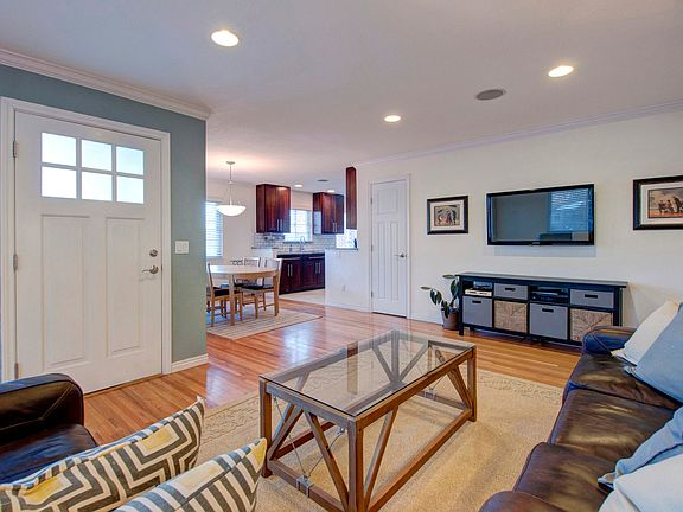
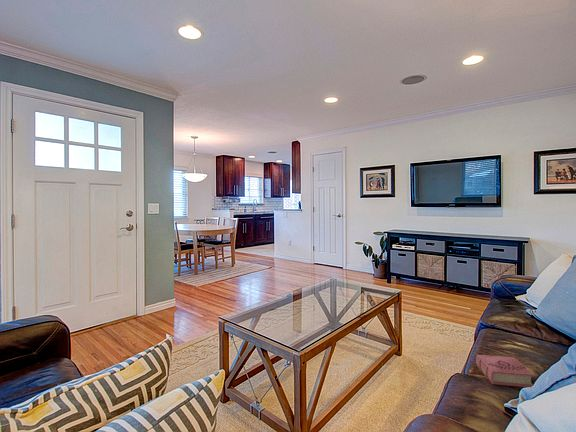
+ book (502, 369)
